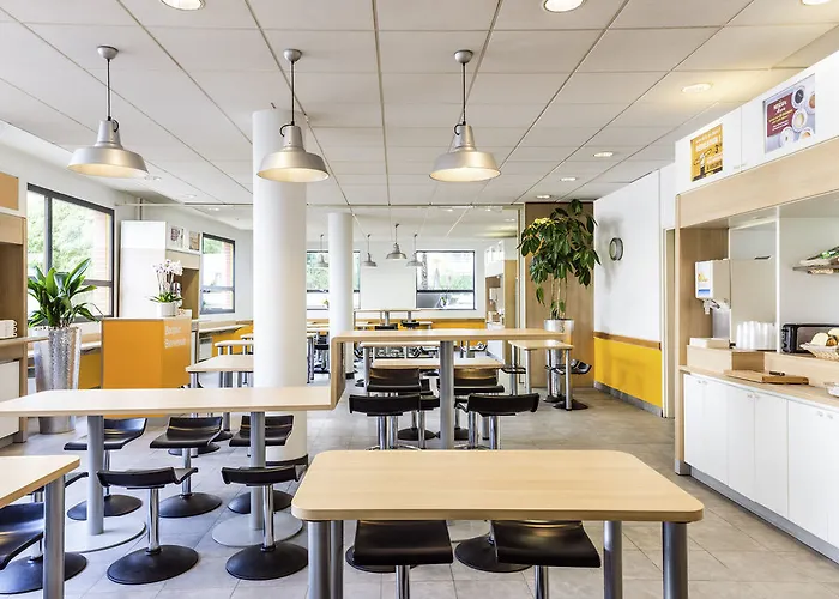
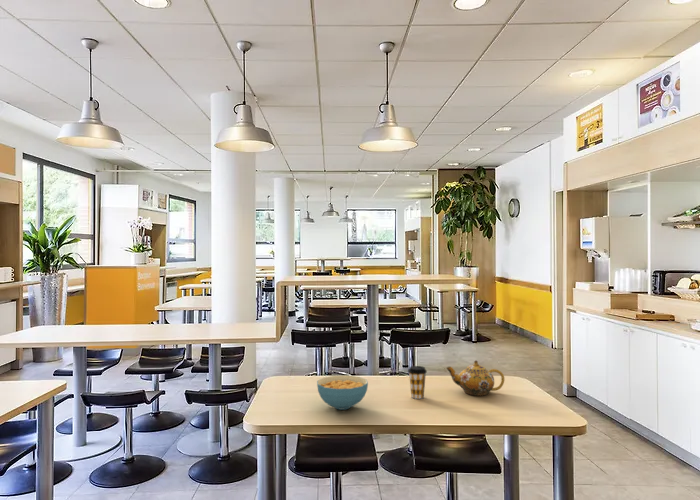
+ coffee cup (417, 382)
+ cereal bowl (342, 394)
+ teapot (475, 376)
